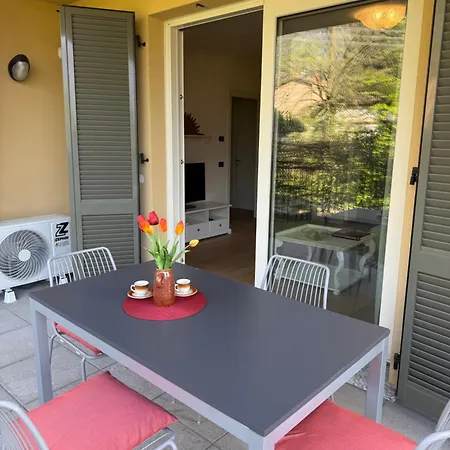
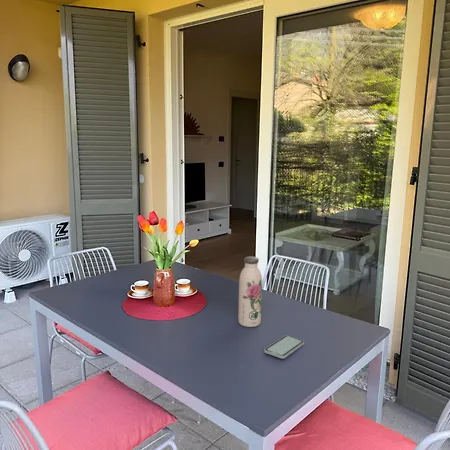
+ smartphone (284, 346)
+ water bottle (250, 290)
